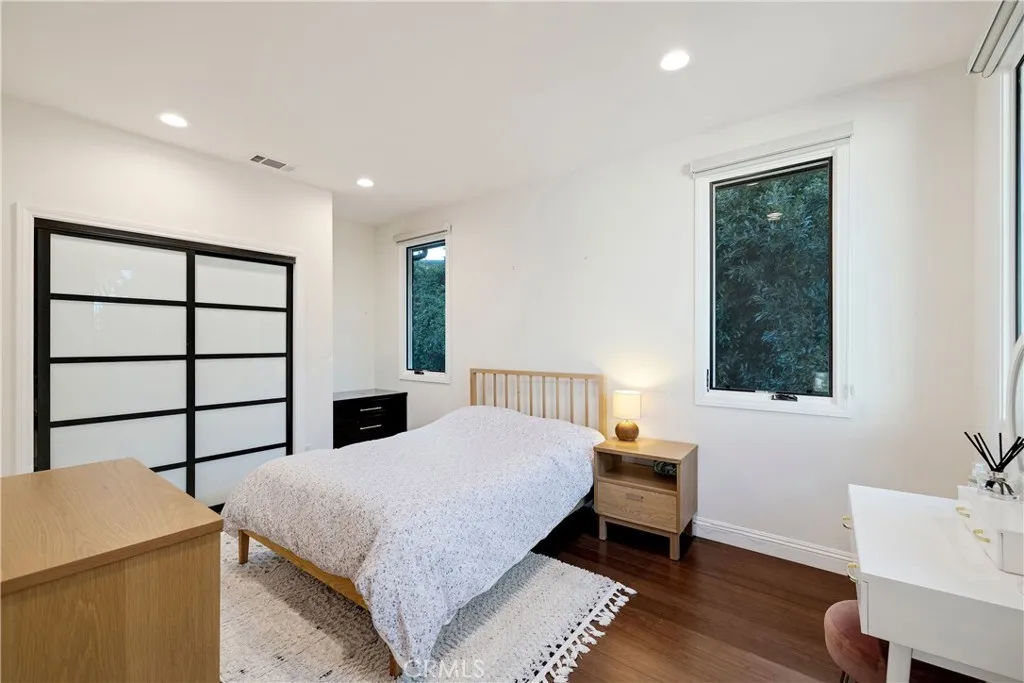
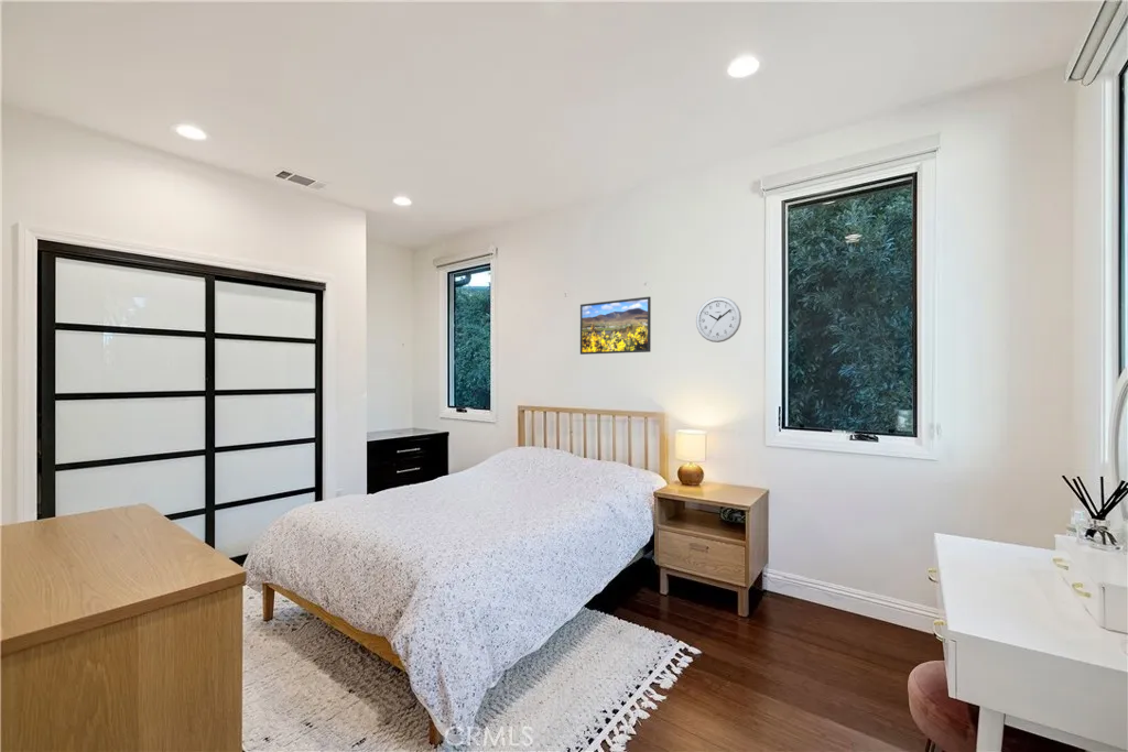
+ wall clock (717, 319)
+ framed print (614, 327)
